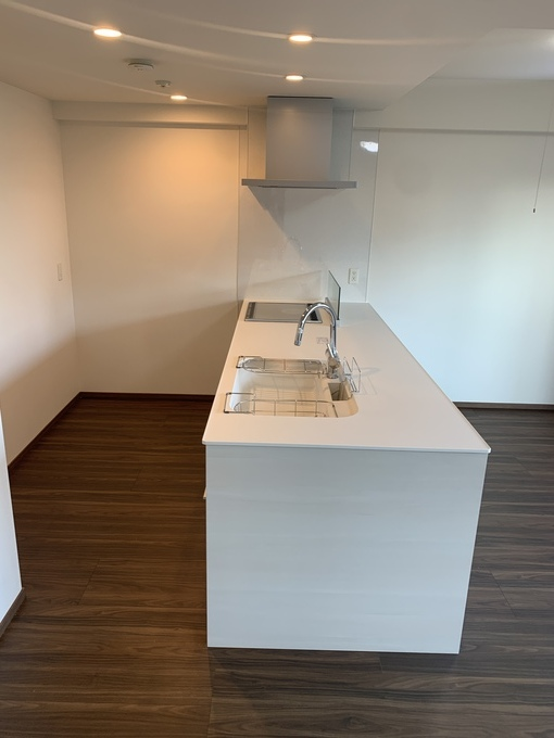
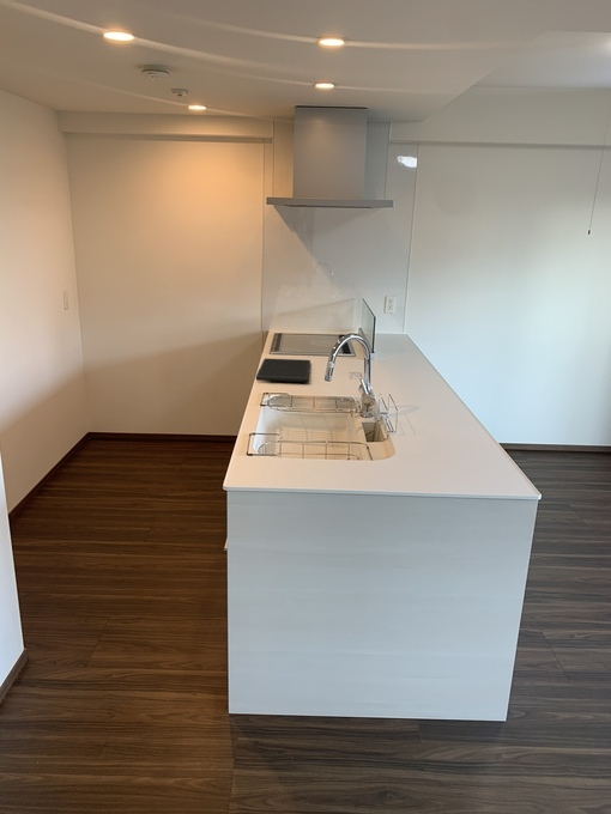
+ cutting board (284, 369)
